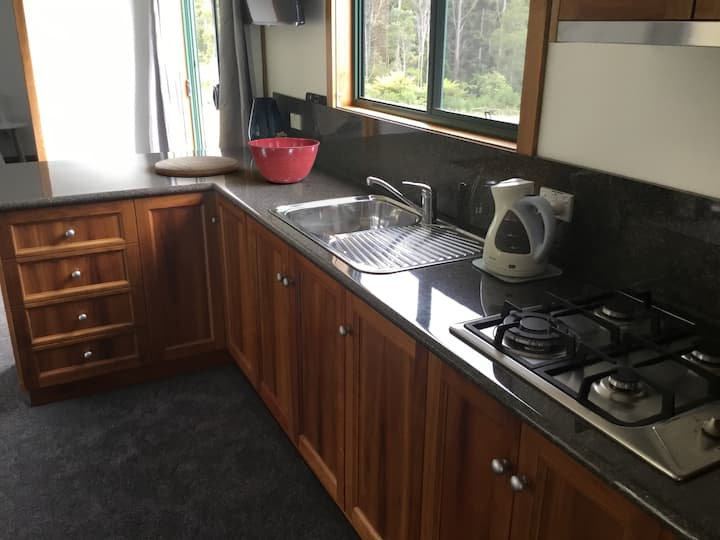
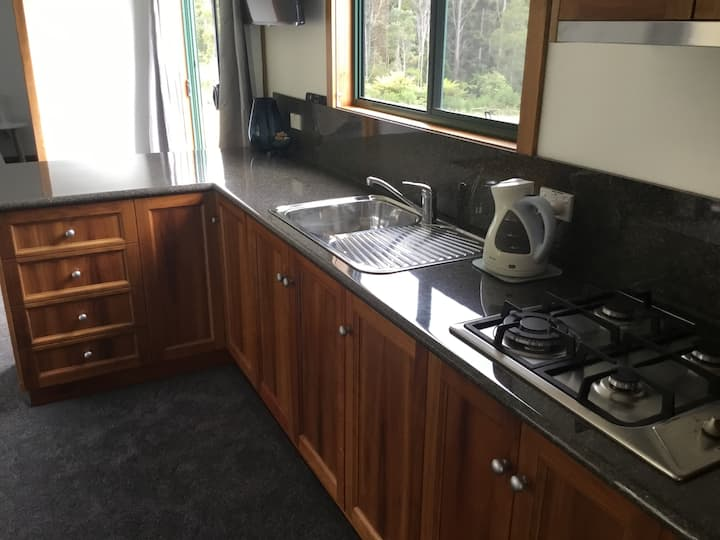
- mixing bowl (284, 161)
- cutting board (197, 165)
